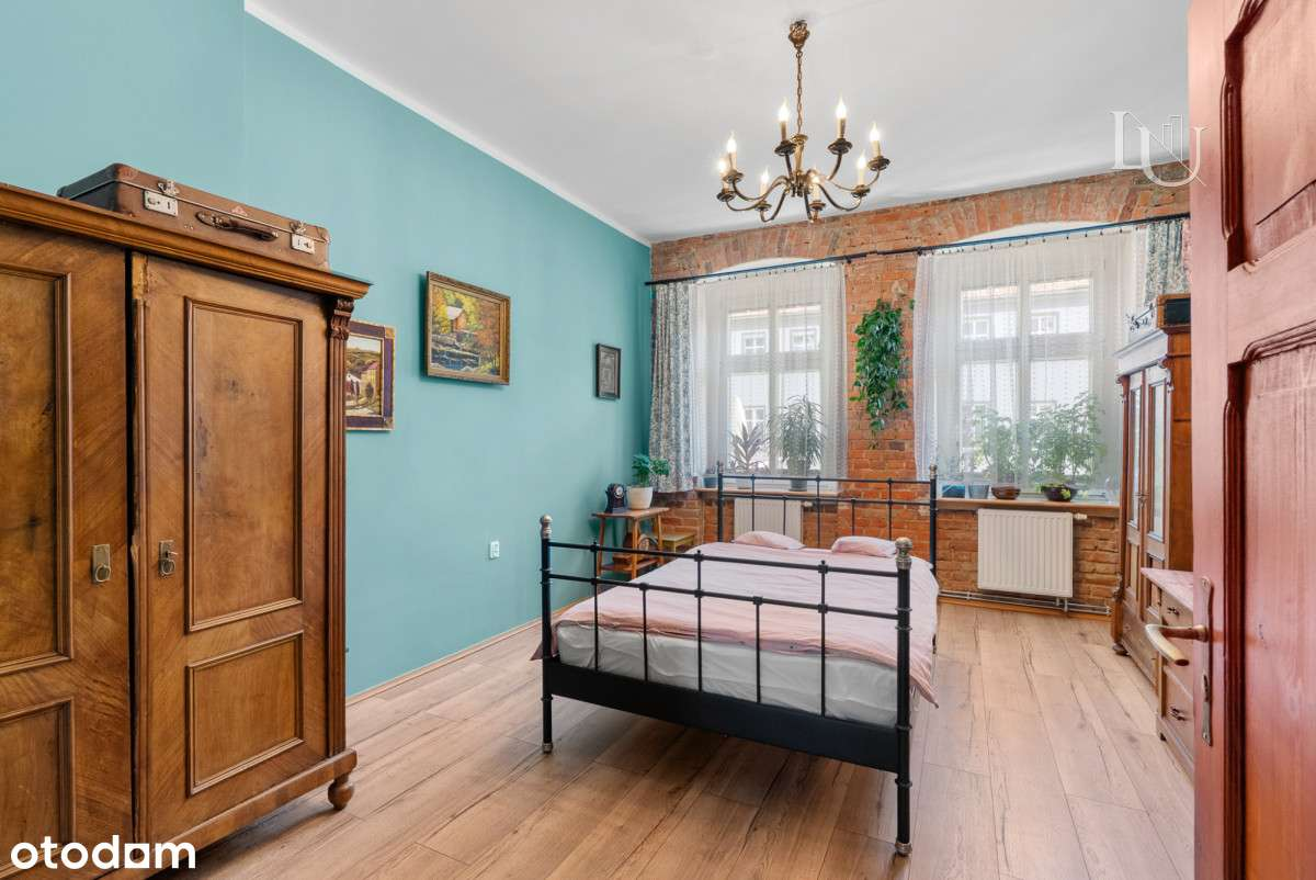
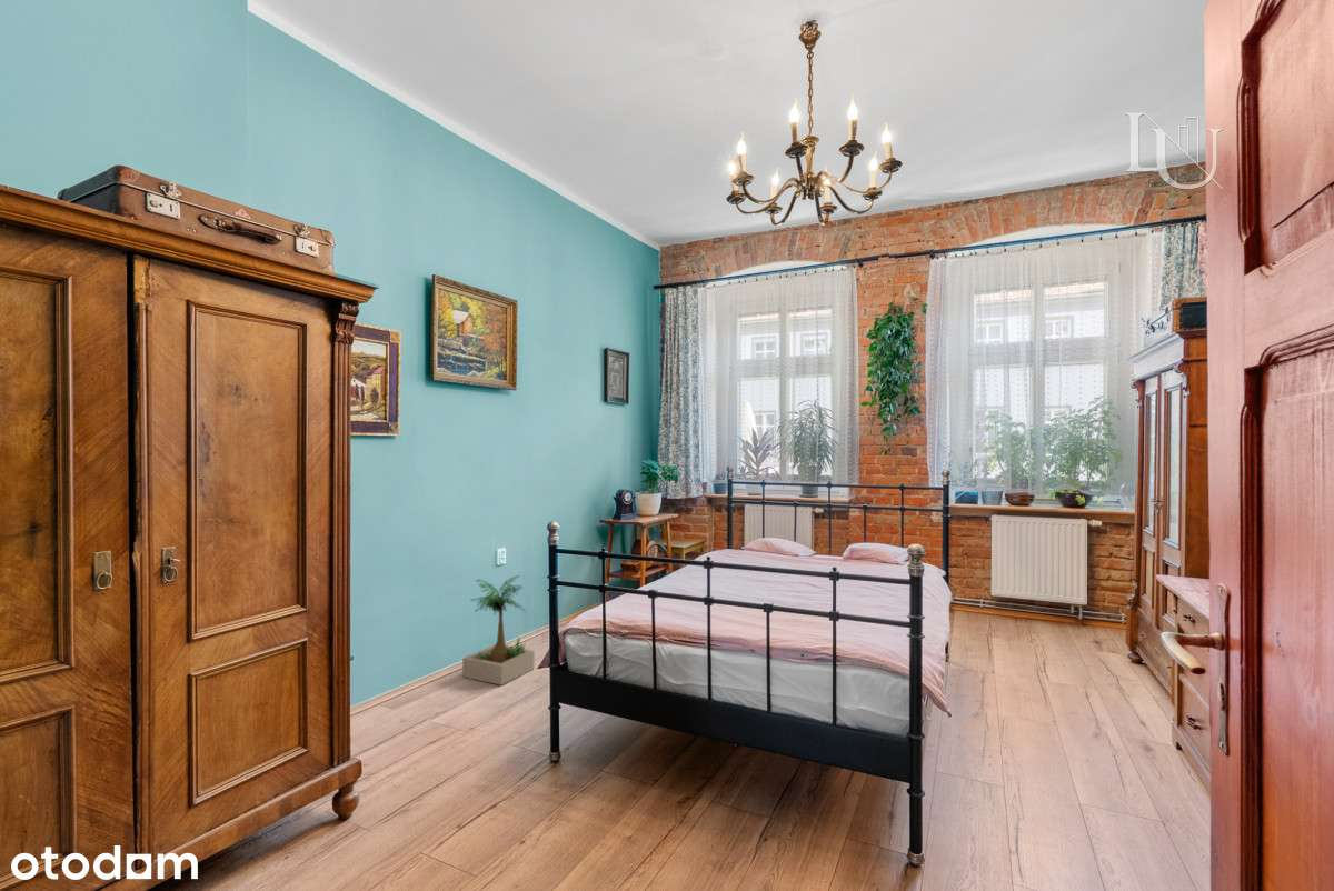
+ potted plant (502, 624)
